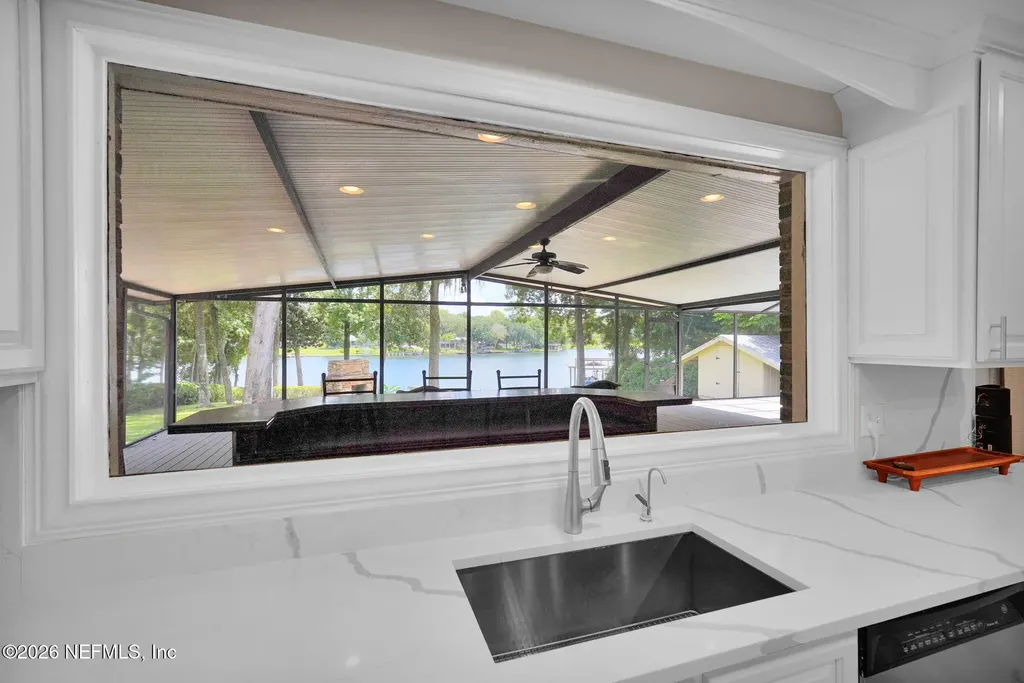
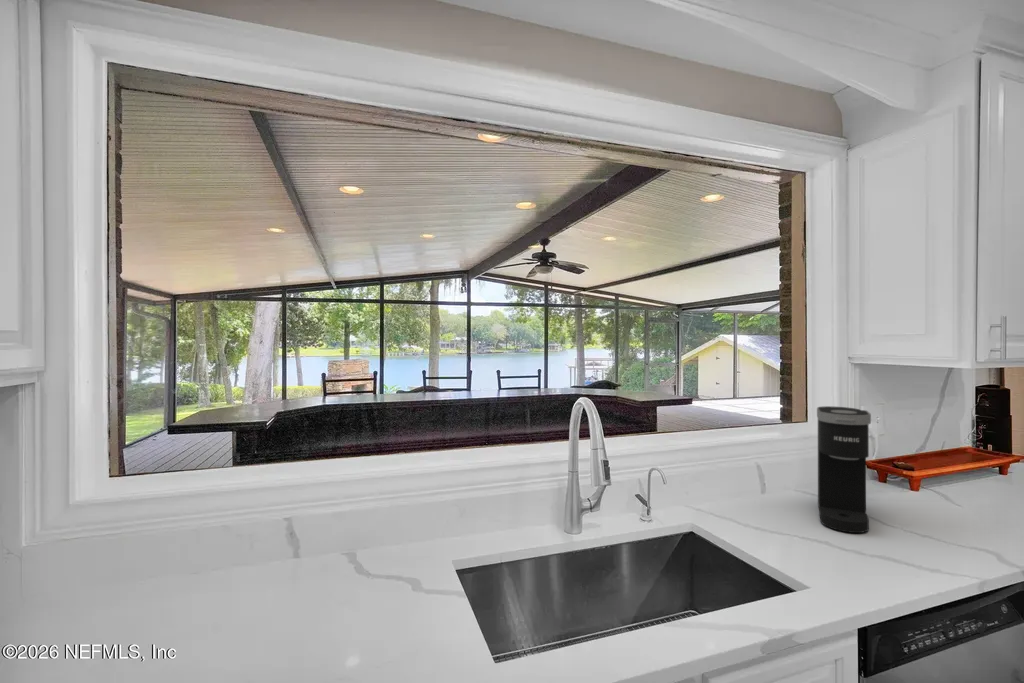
+ coffee maker (841, 462)
